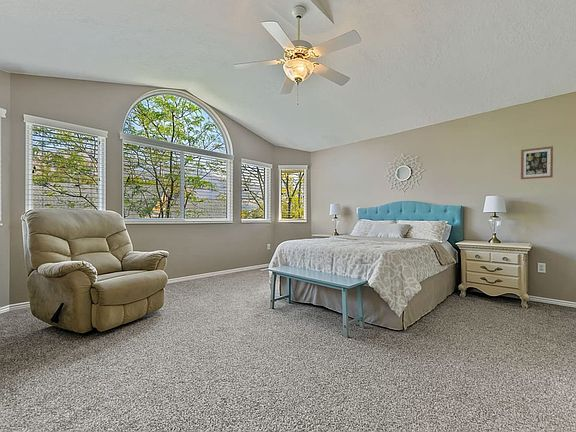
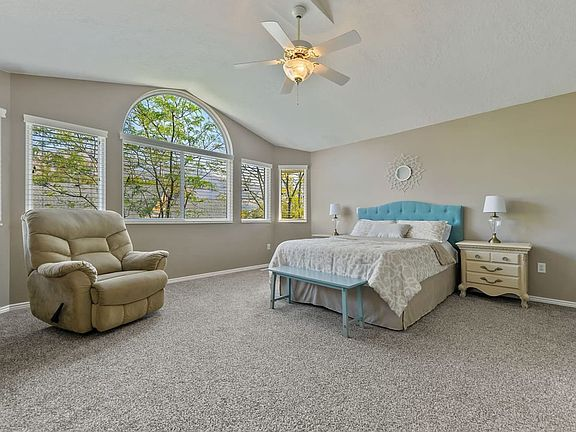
- wall art (536, 163)
